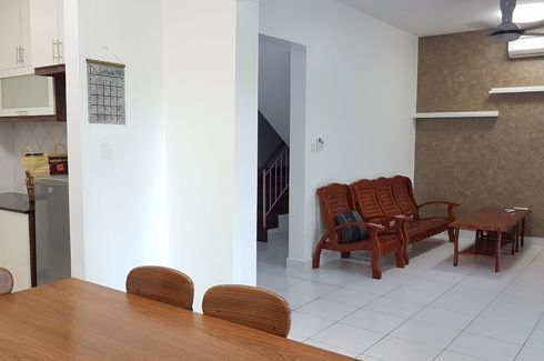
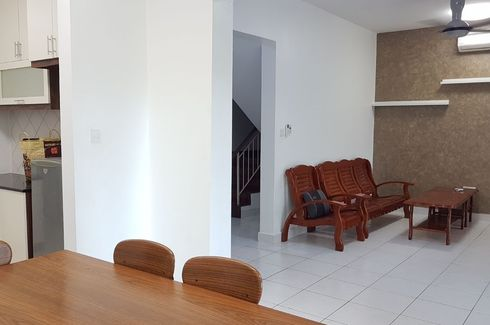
- calendar (107, 86)
